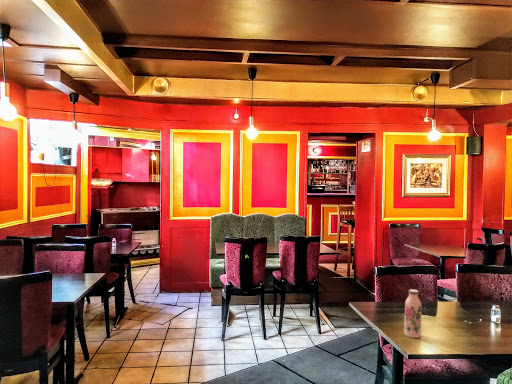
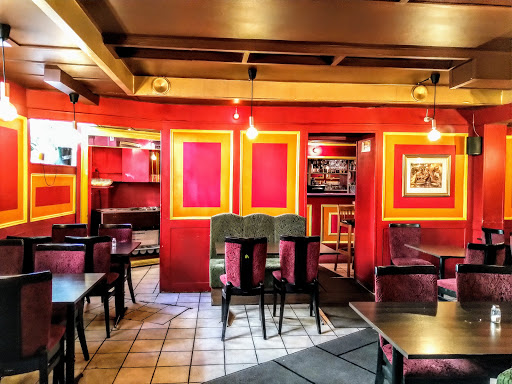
- water bottle (413, 312)
